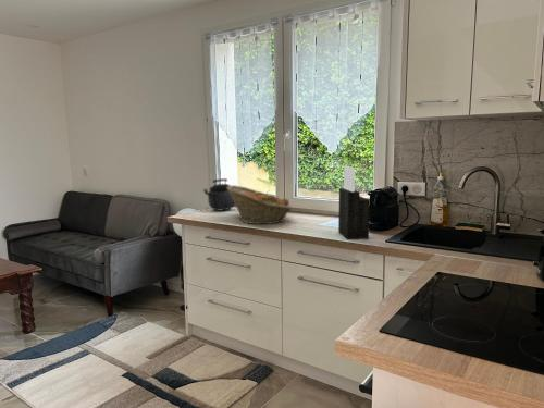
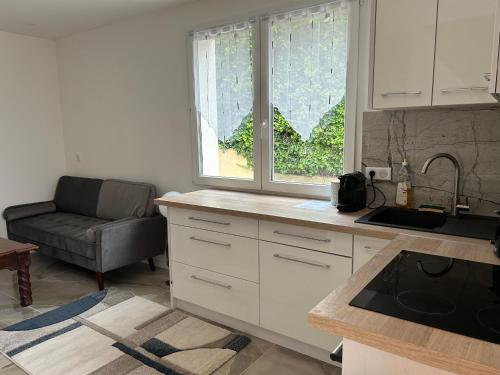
- kettle (221, 194)
- knife block (356, 201)
- fruit basket (259, 202)
